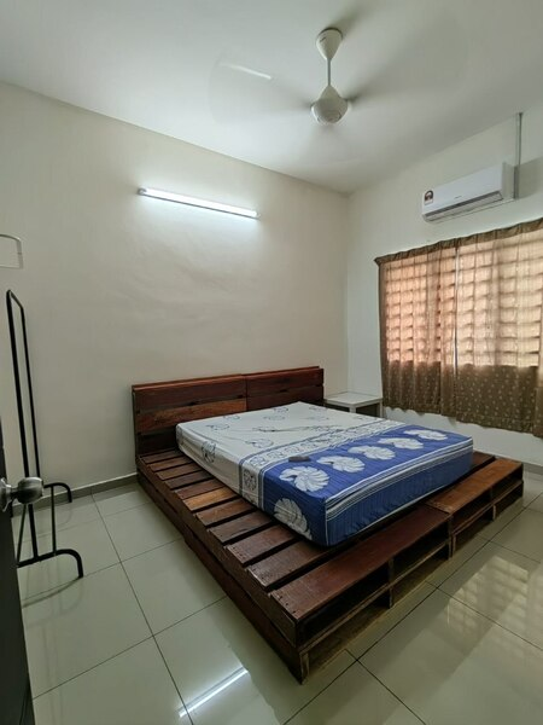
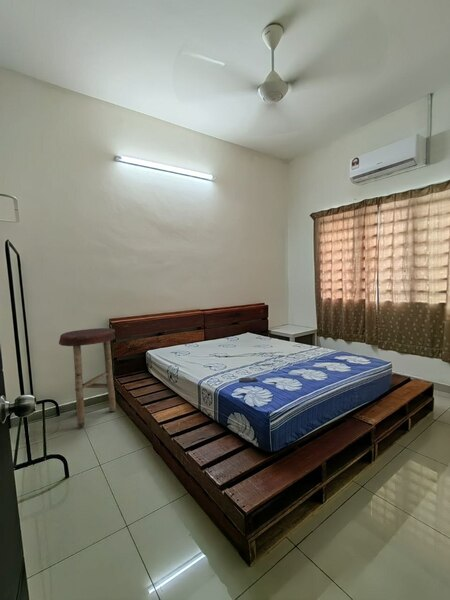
+ stool (93, 378)
